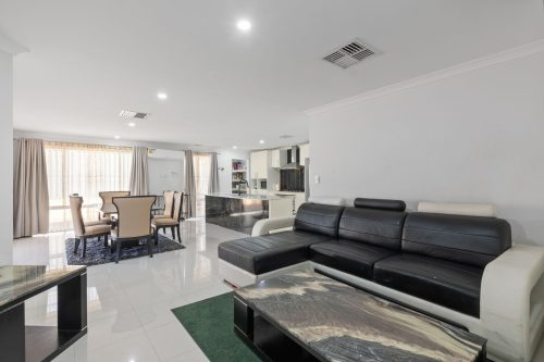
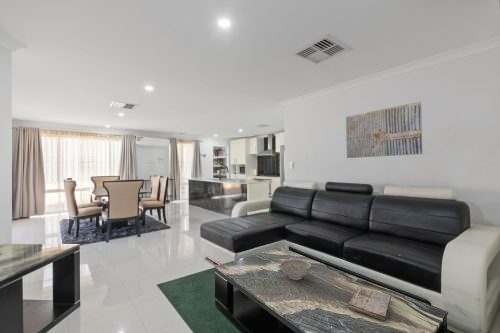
+ book (370, 301)
+ decorative bowl (295, 270)
+ wall art (379, 133)
